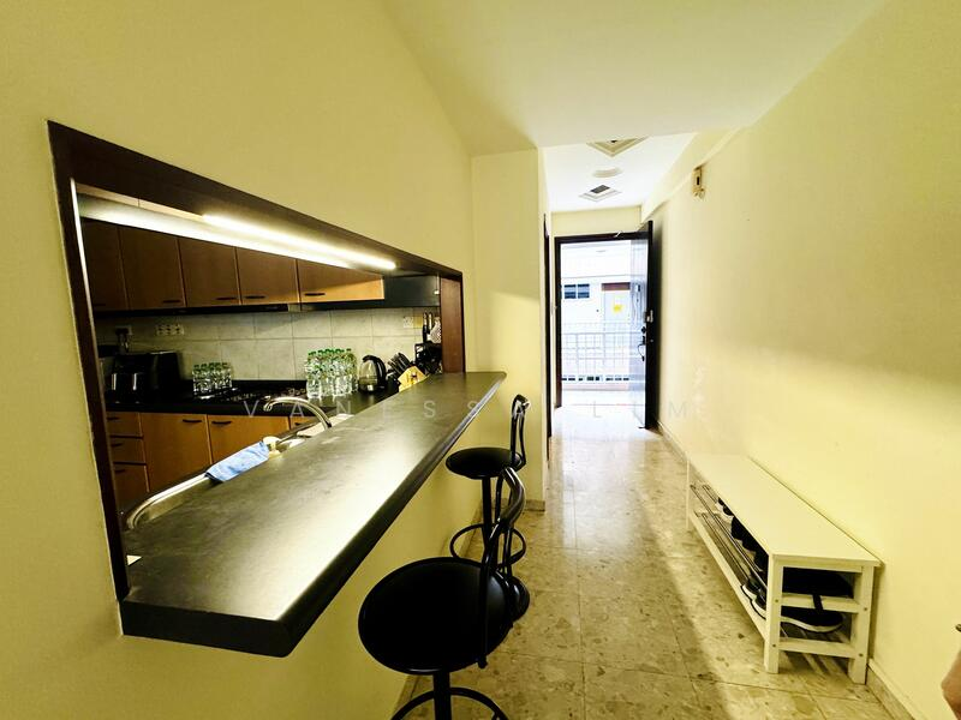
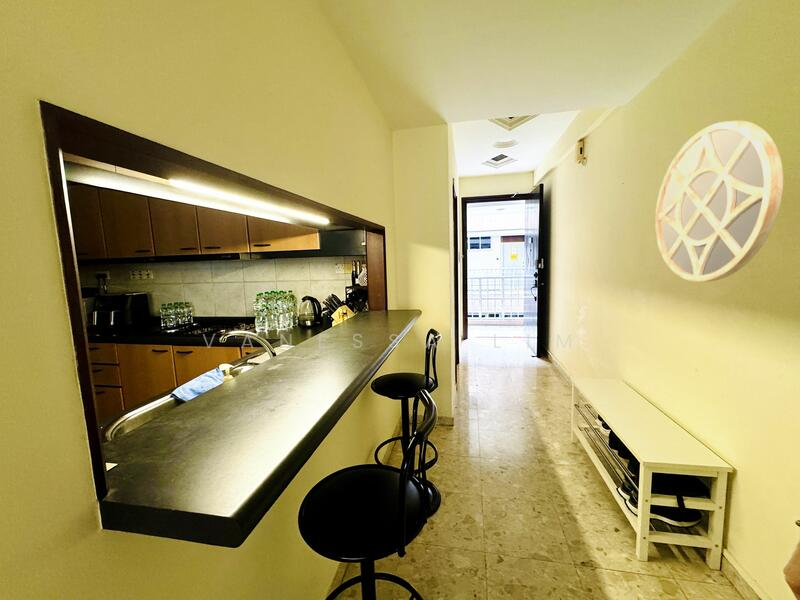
+ home mirror (704, 206)
